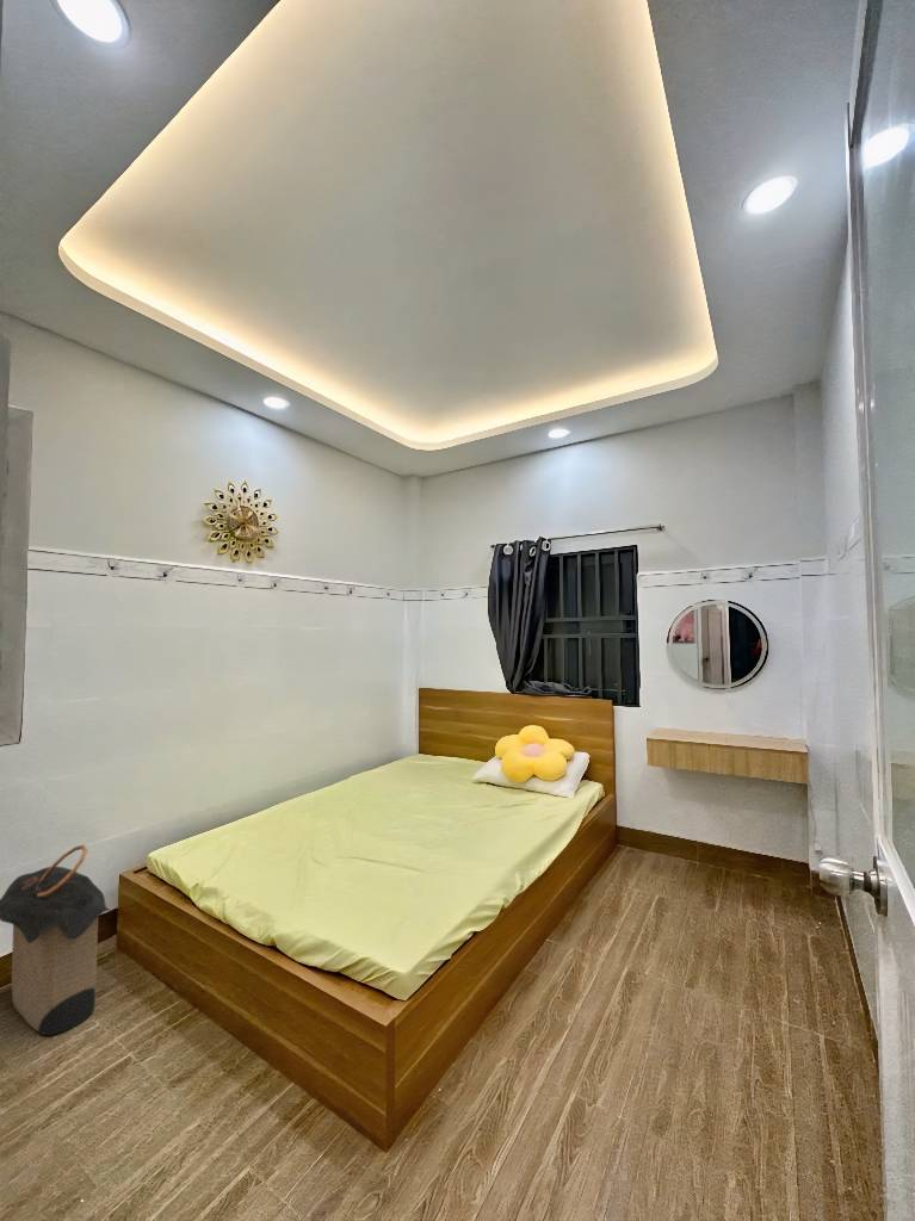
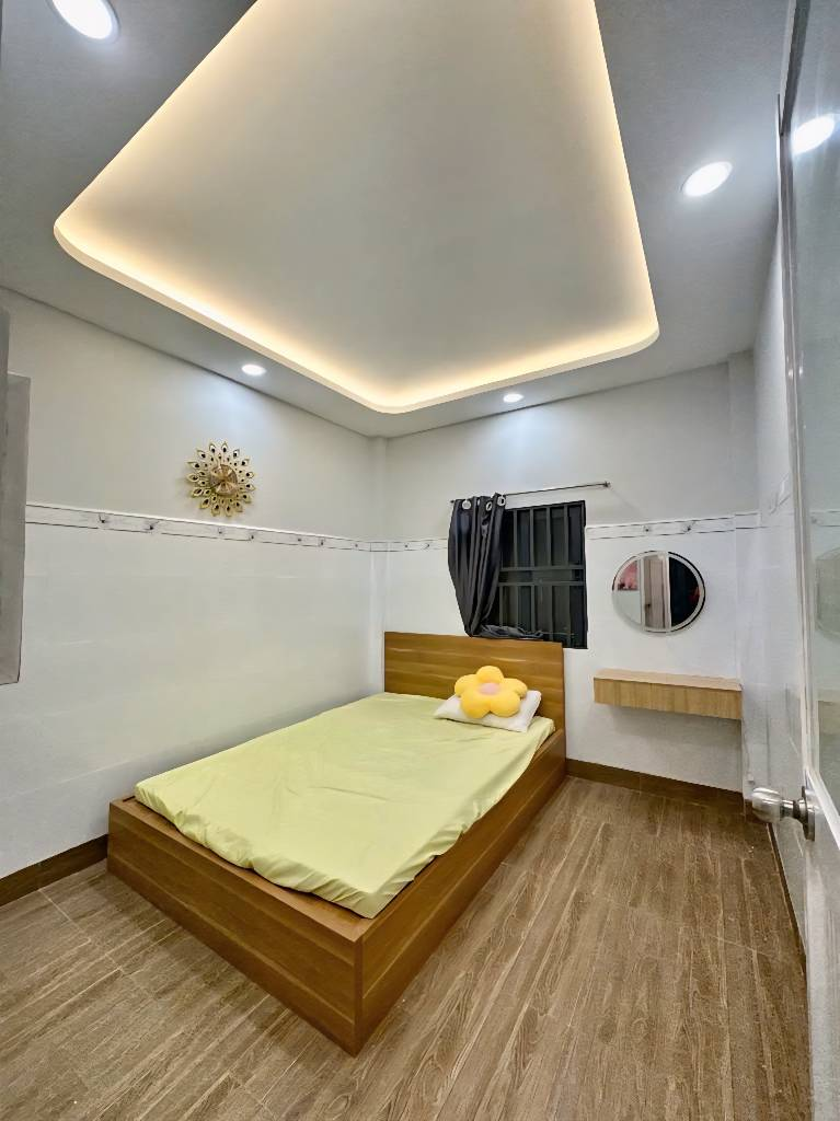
- laundry hamper (50, 925)
